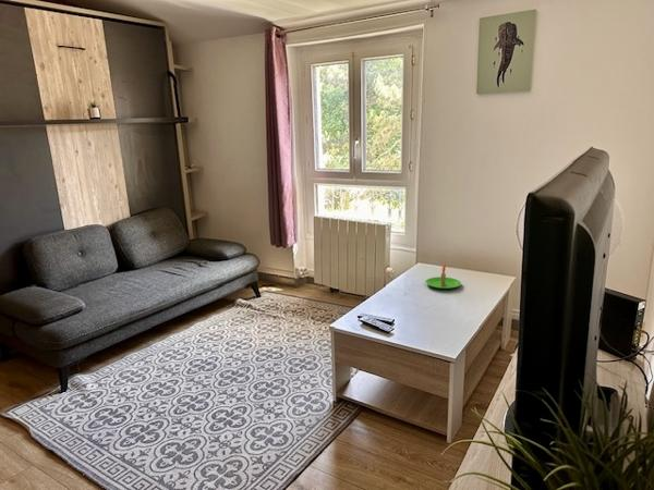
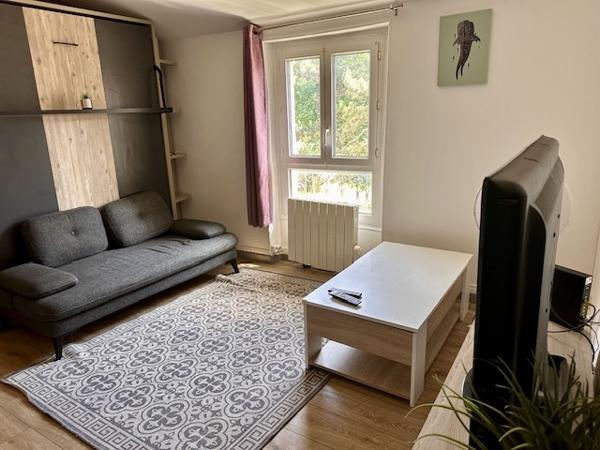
- candle (443, 273)
